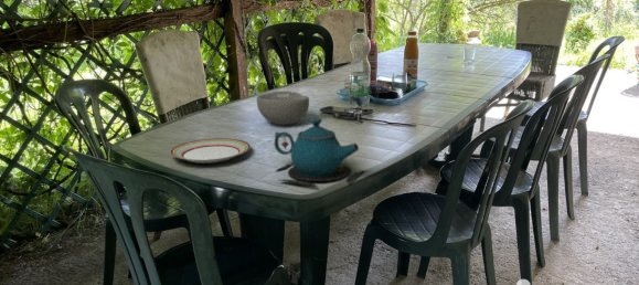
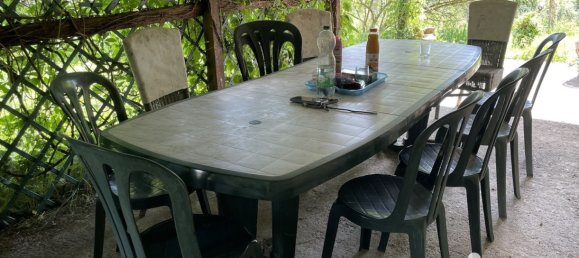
- bowl (283, 108)
- plate (211, 151)
- teapot (316, 145)
